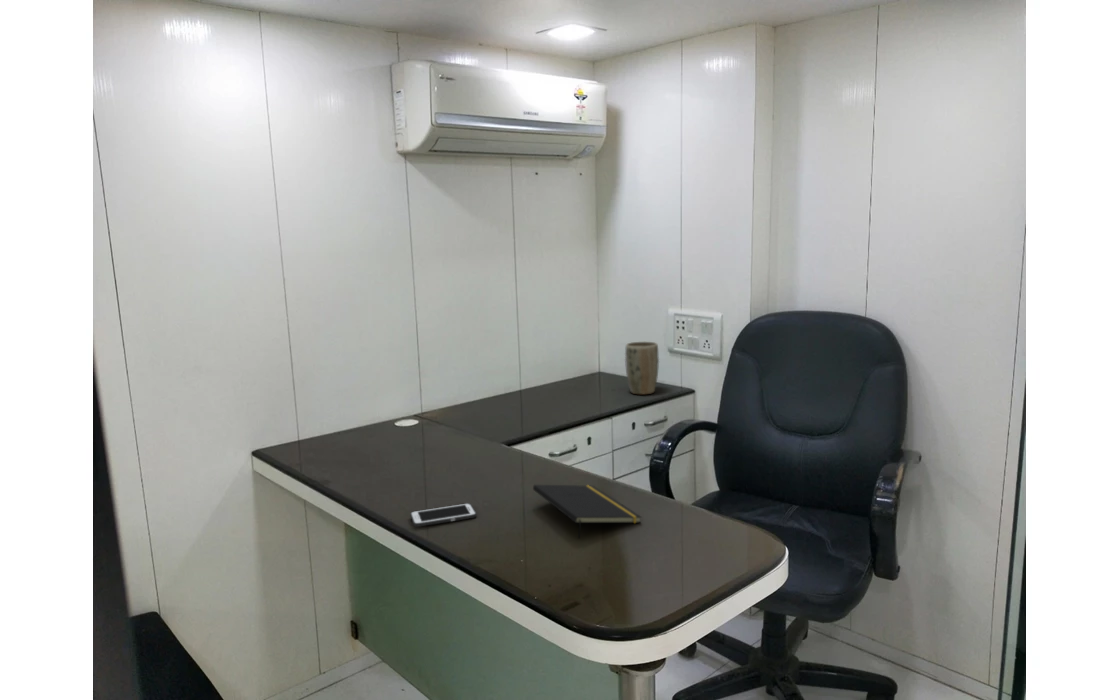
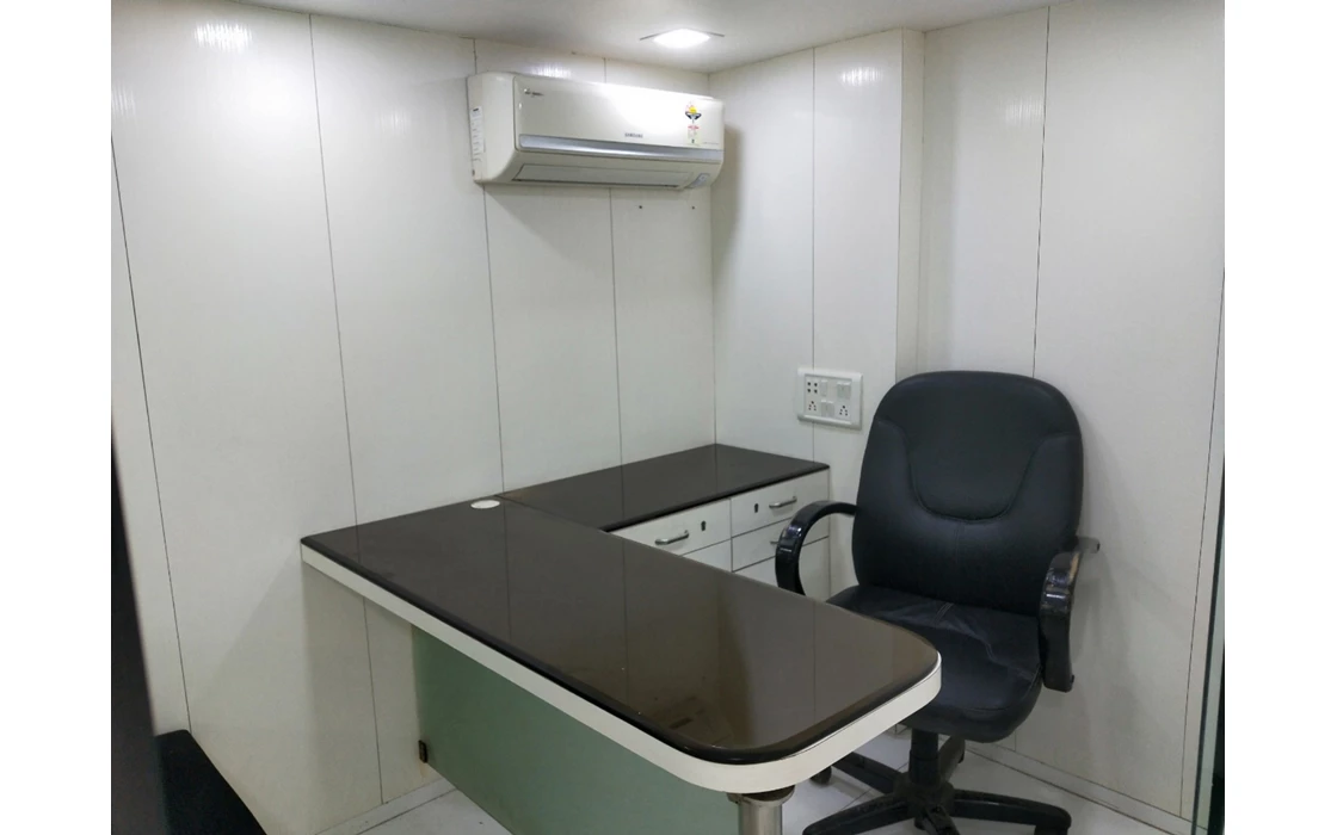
- plant pot (642, 368)
- notepad (585, 502)
- cell phone (443, 514)
